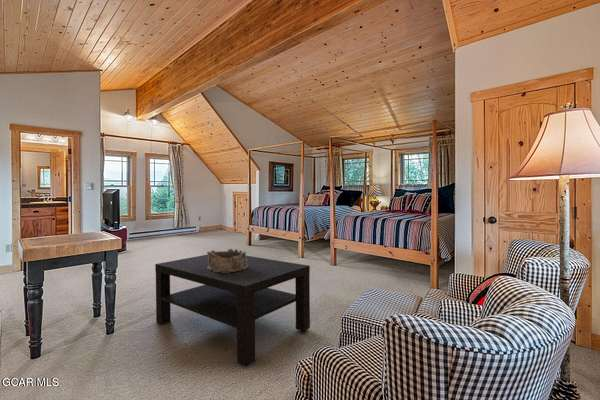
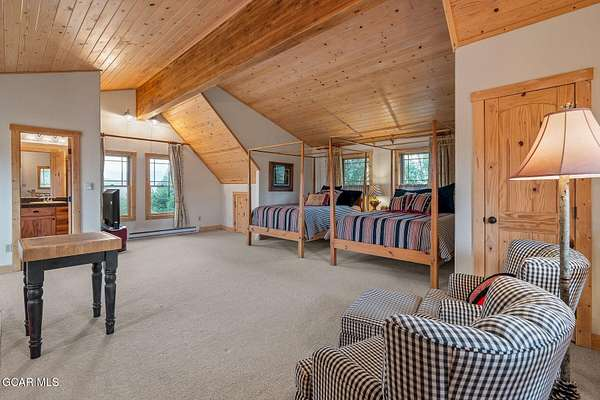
- coffee table (231, 295)
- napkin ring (227, 259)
